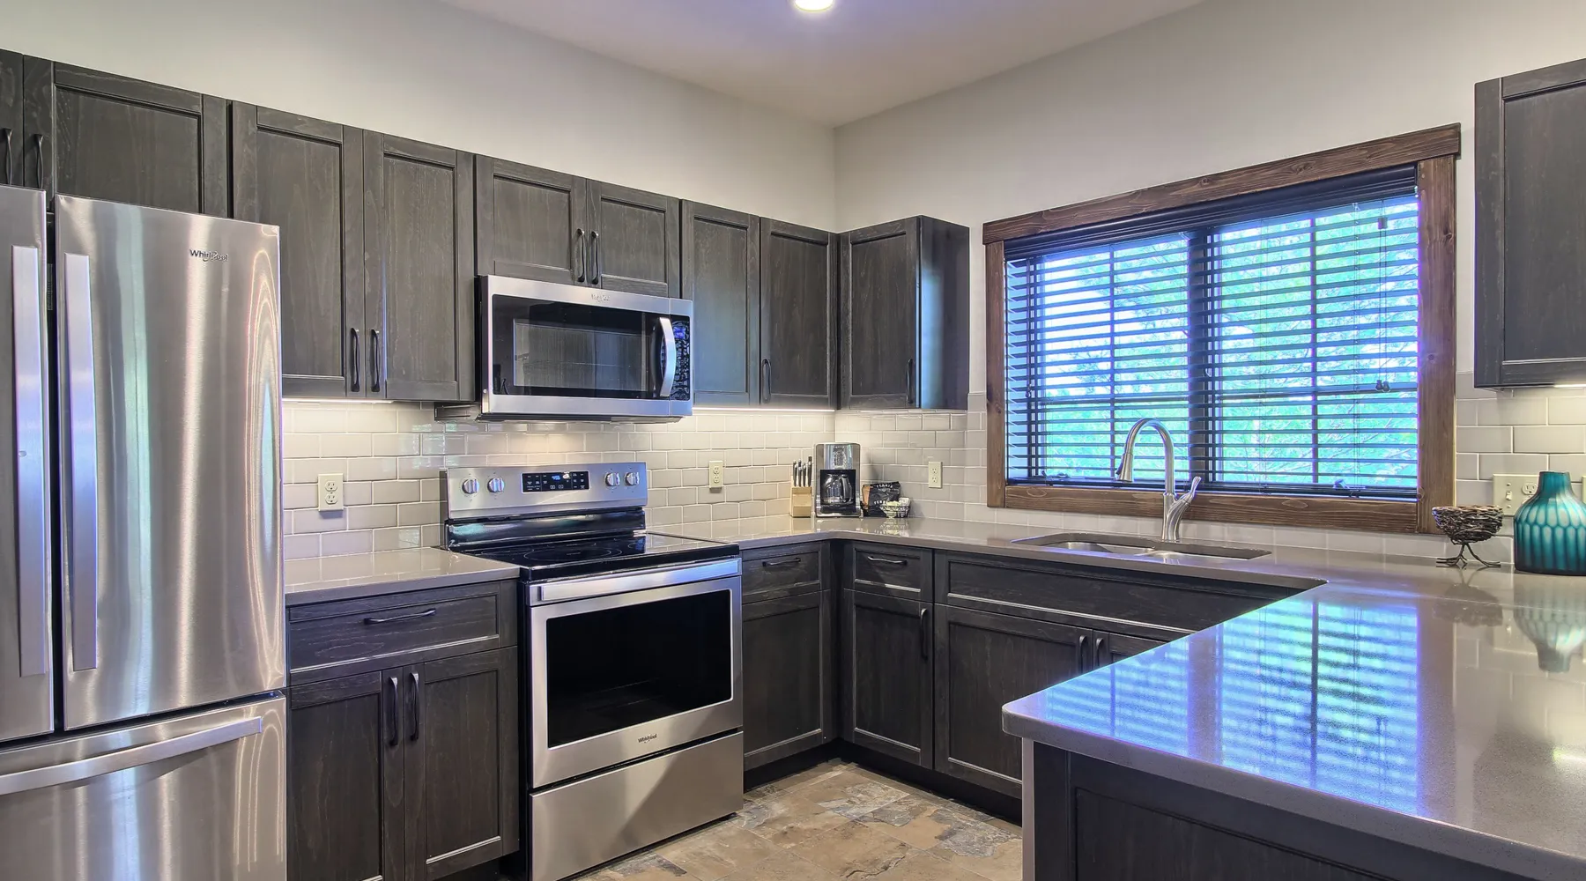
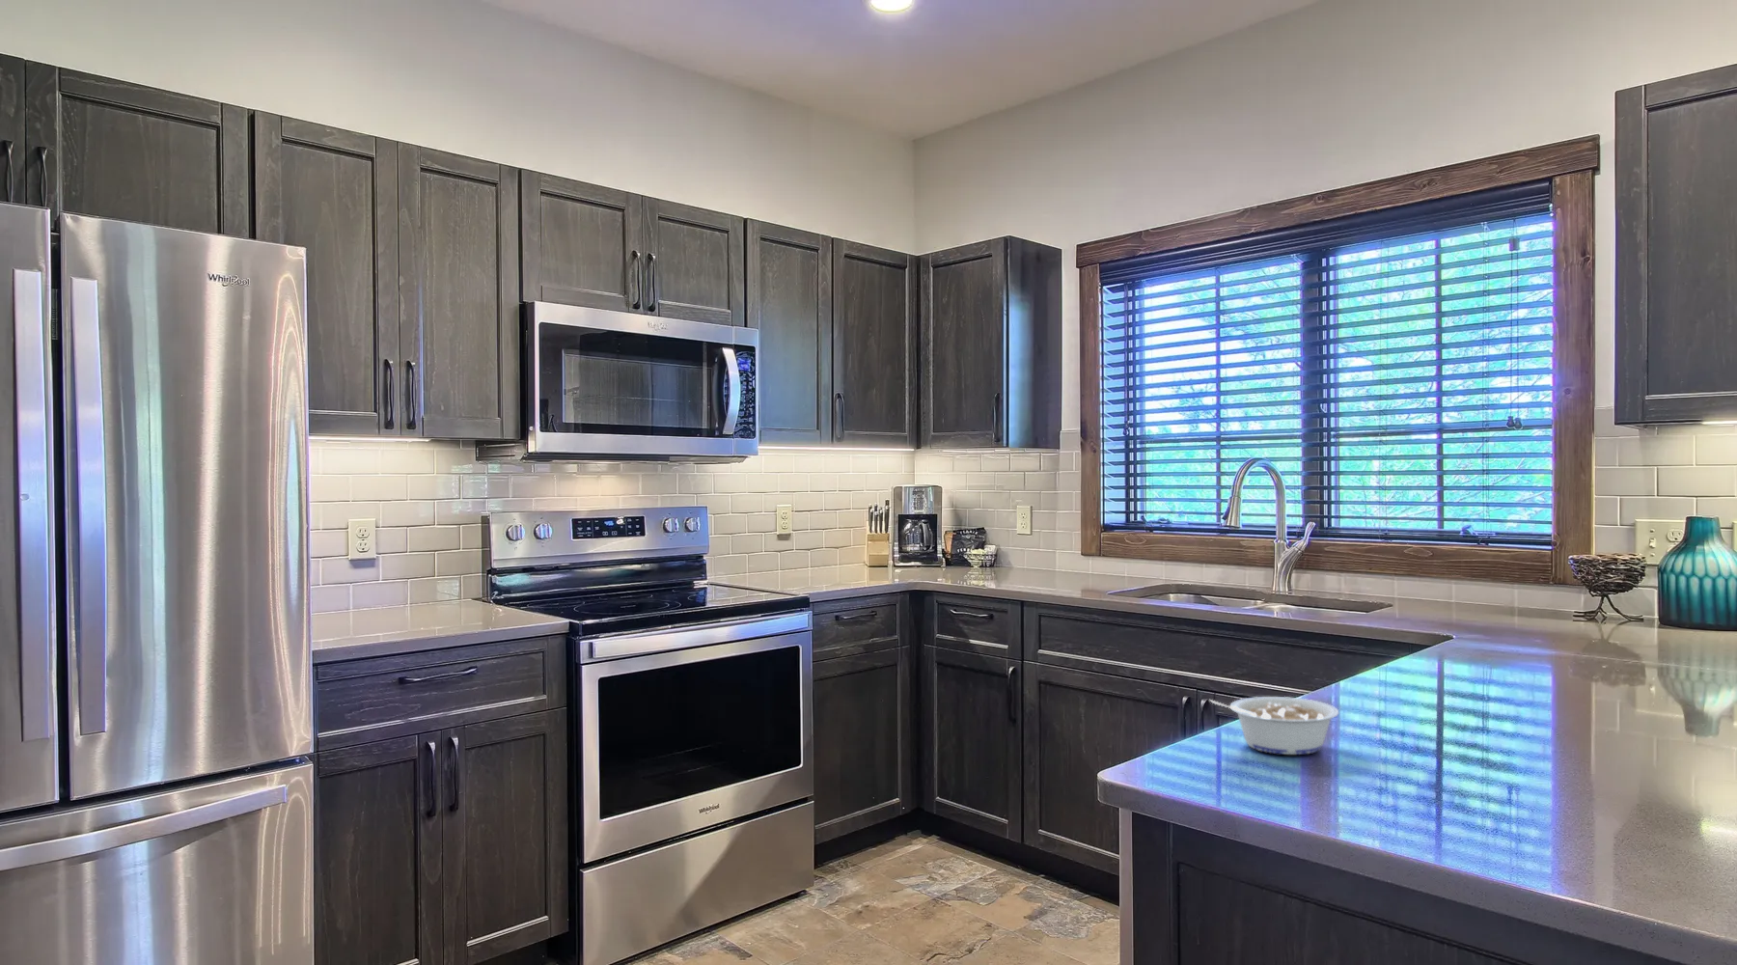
+ legume (1281, 723)
